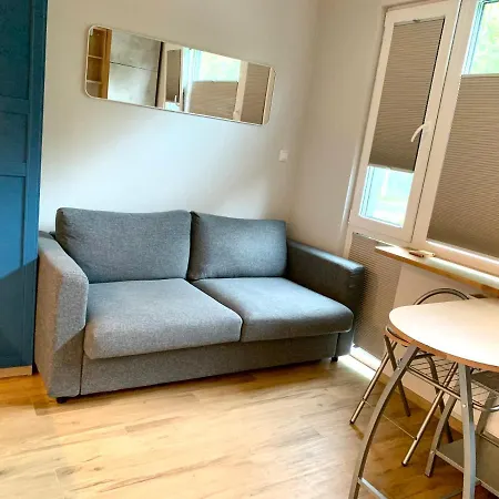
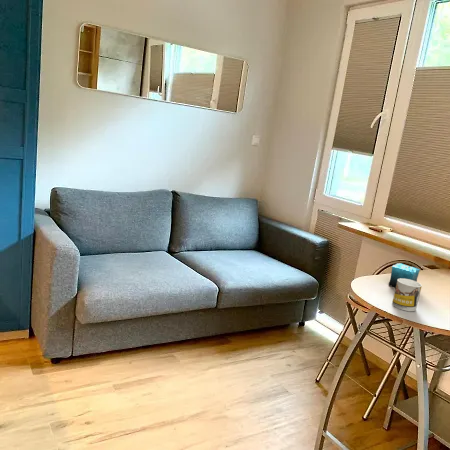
+ candle (404, 272)
+ mug (407, 293)
